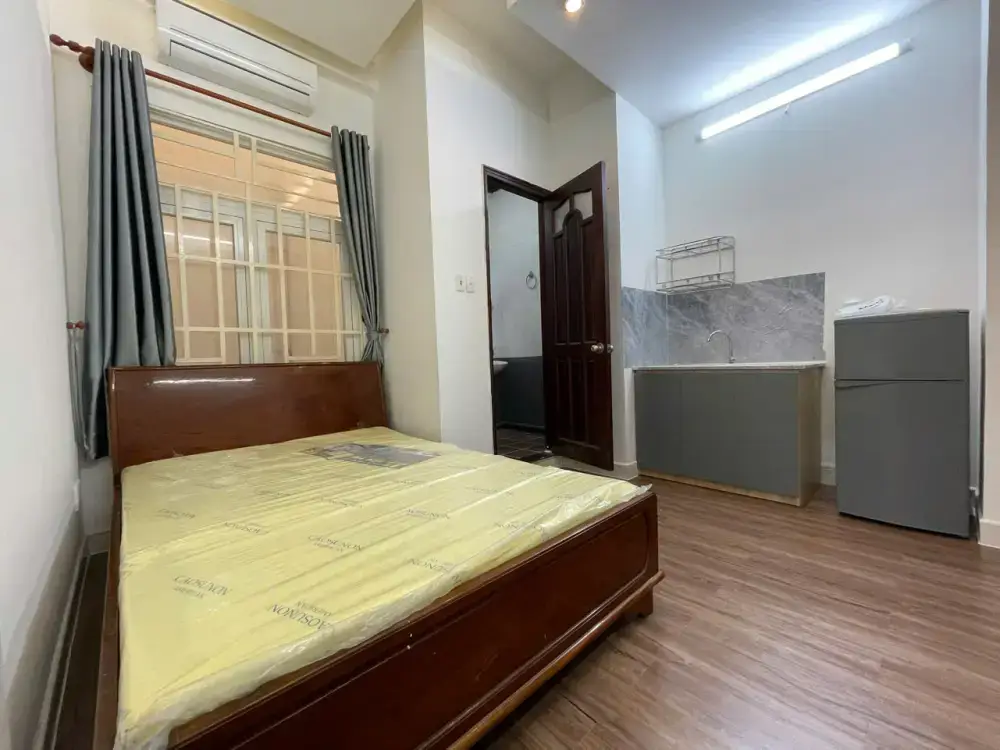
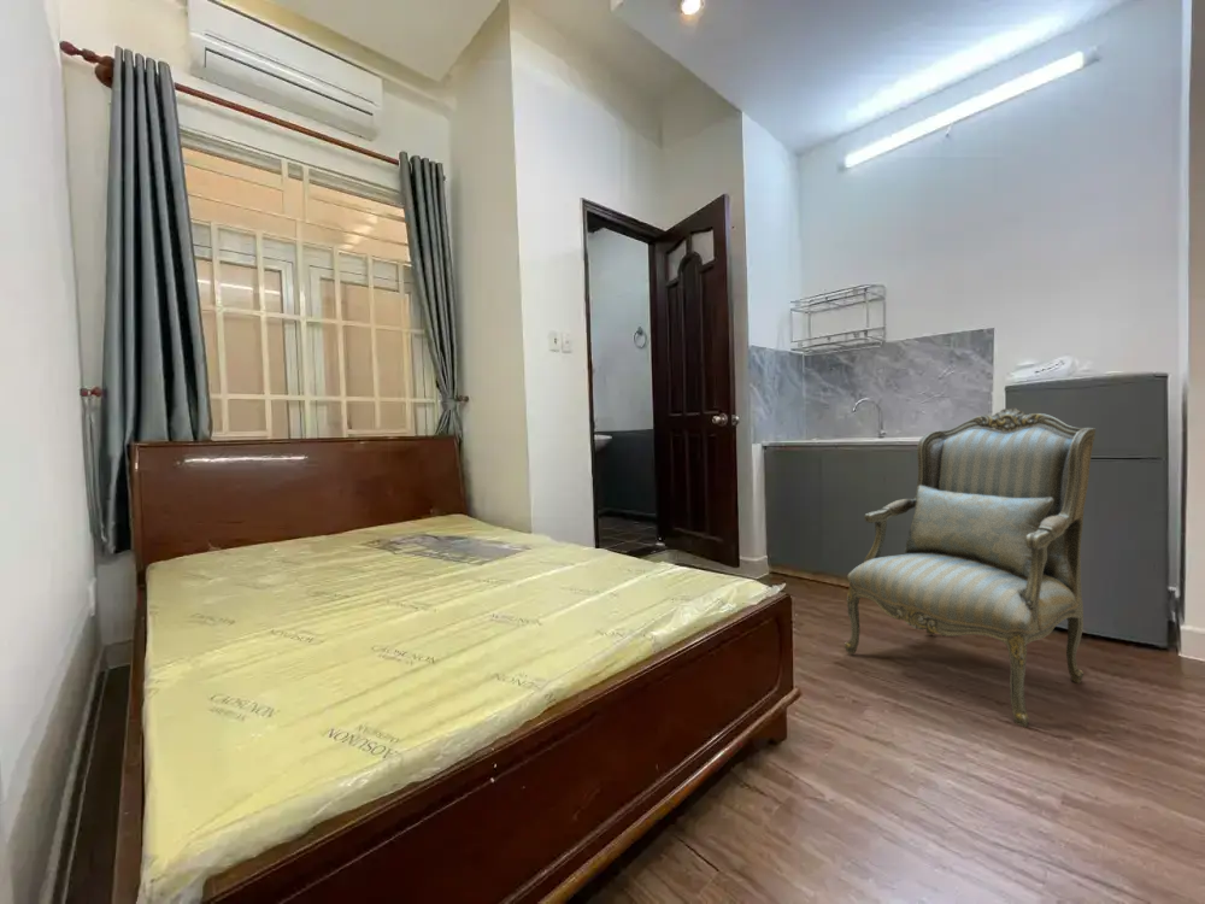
+ armchair (965, 539)
